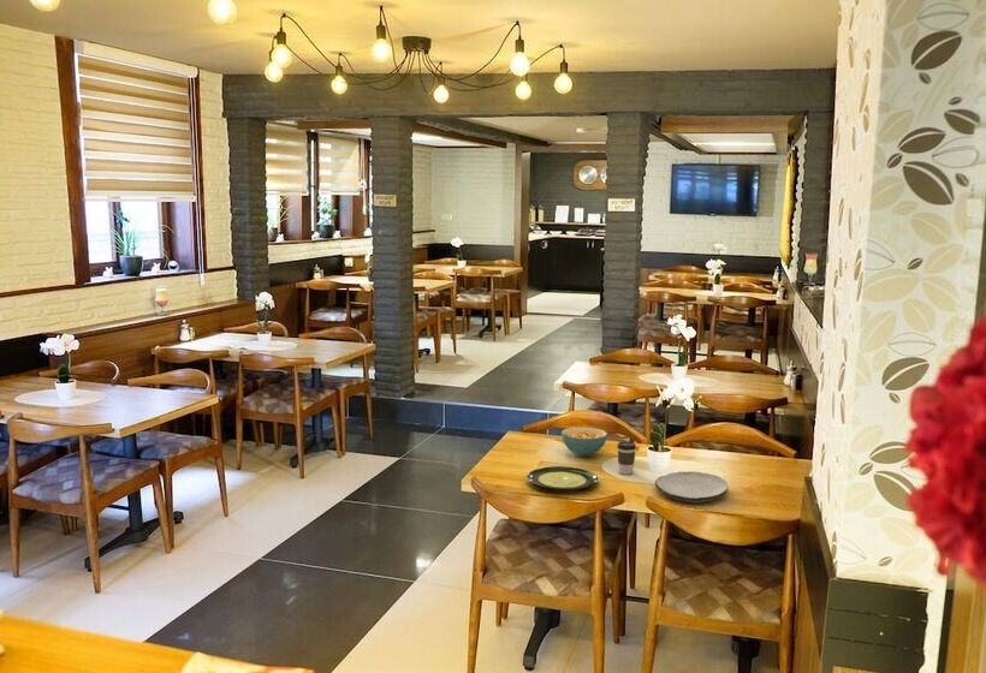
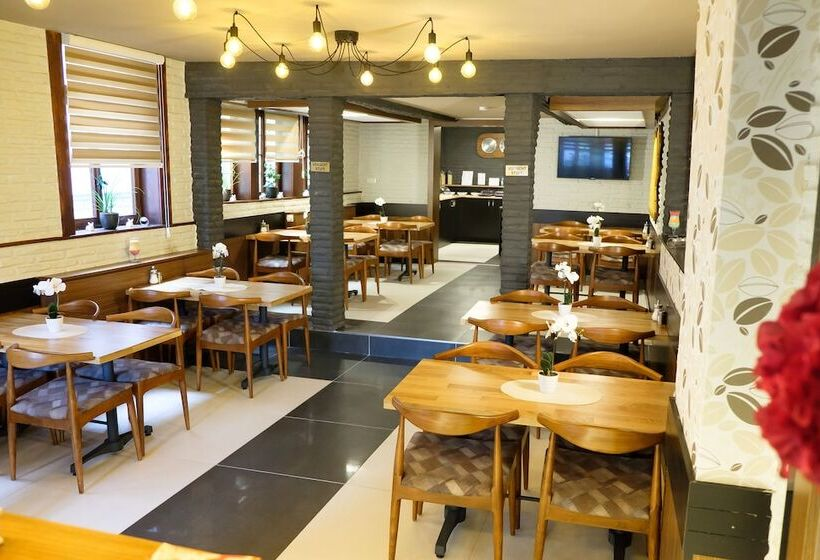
- coffee cup (625, 458)
- plate (562, 480)
- cereal bowl (583, 443)
- plate (690, 487)
